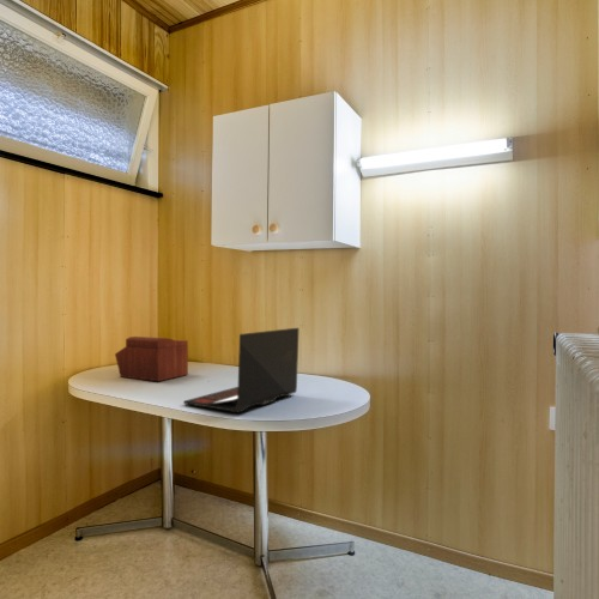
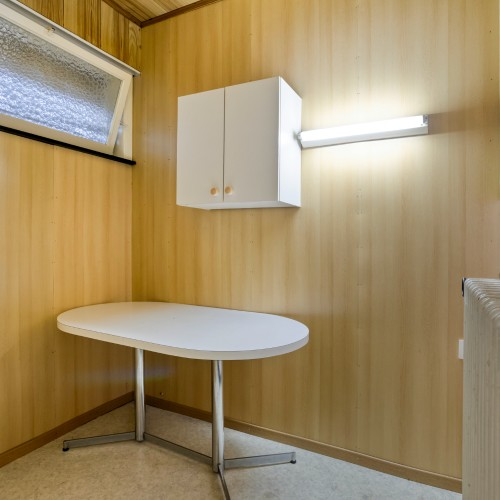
- sewing box (152, 355)
- laptop (243, 364)
